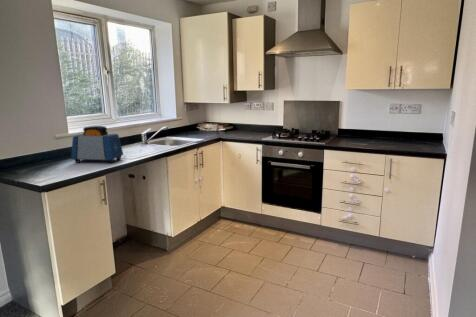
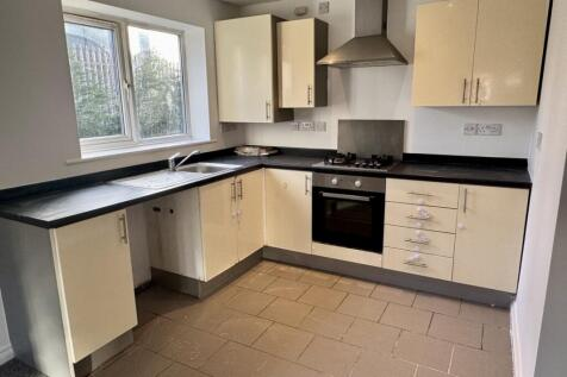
- toaster (96, 143)
